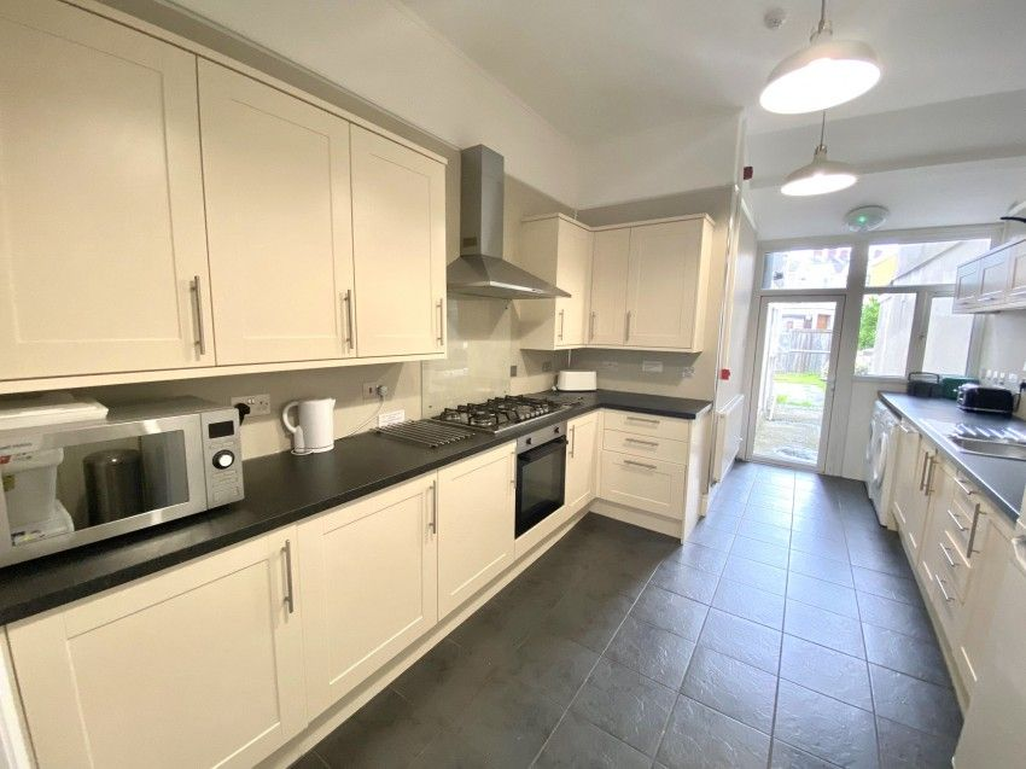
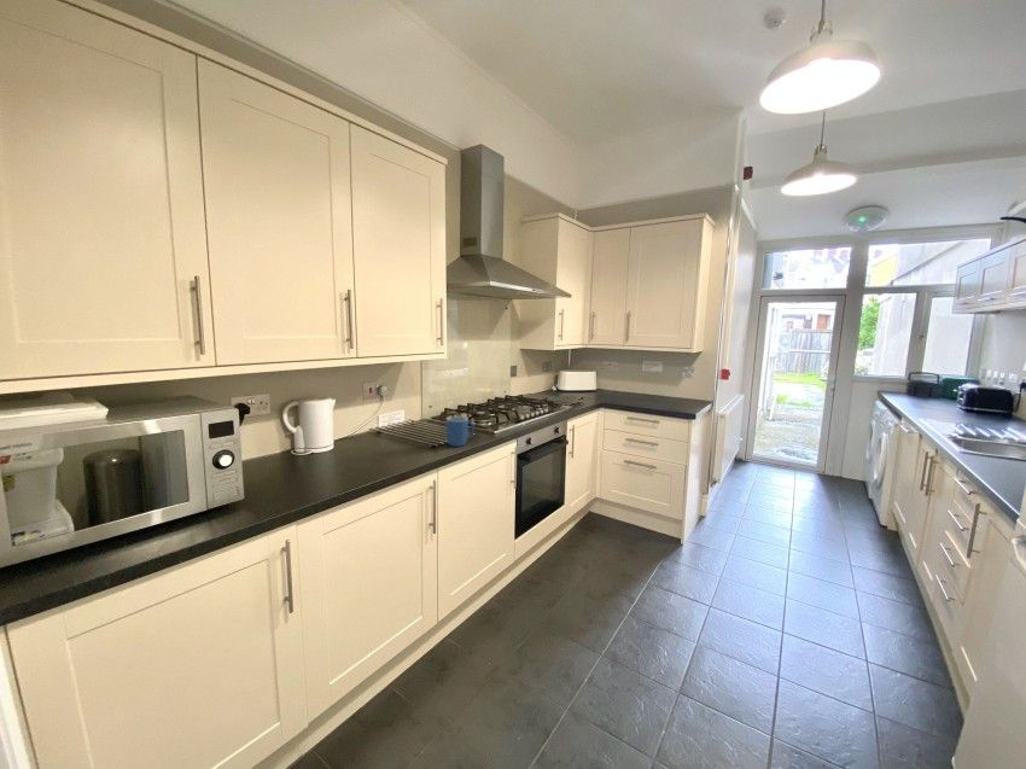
+ mug (459, 431)
